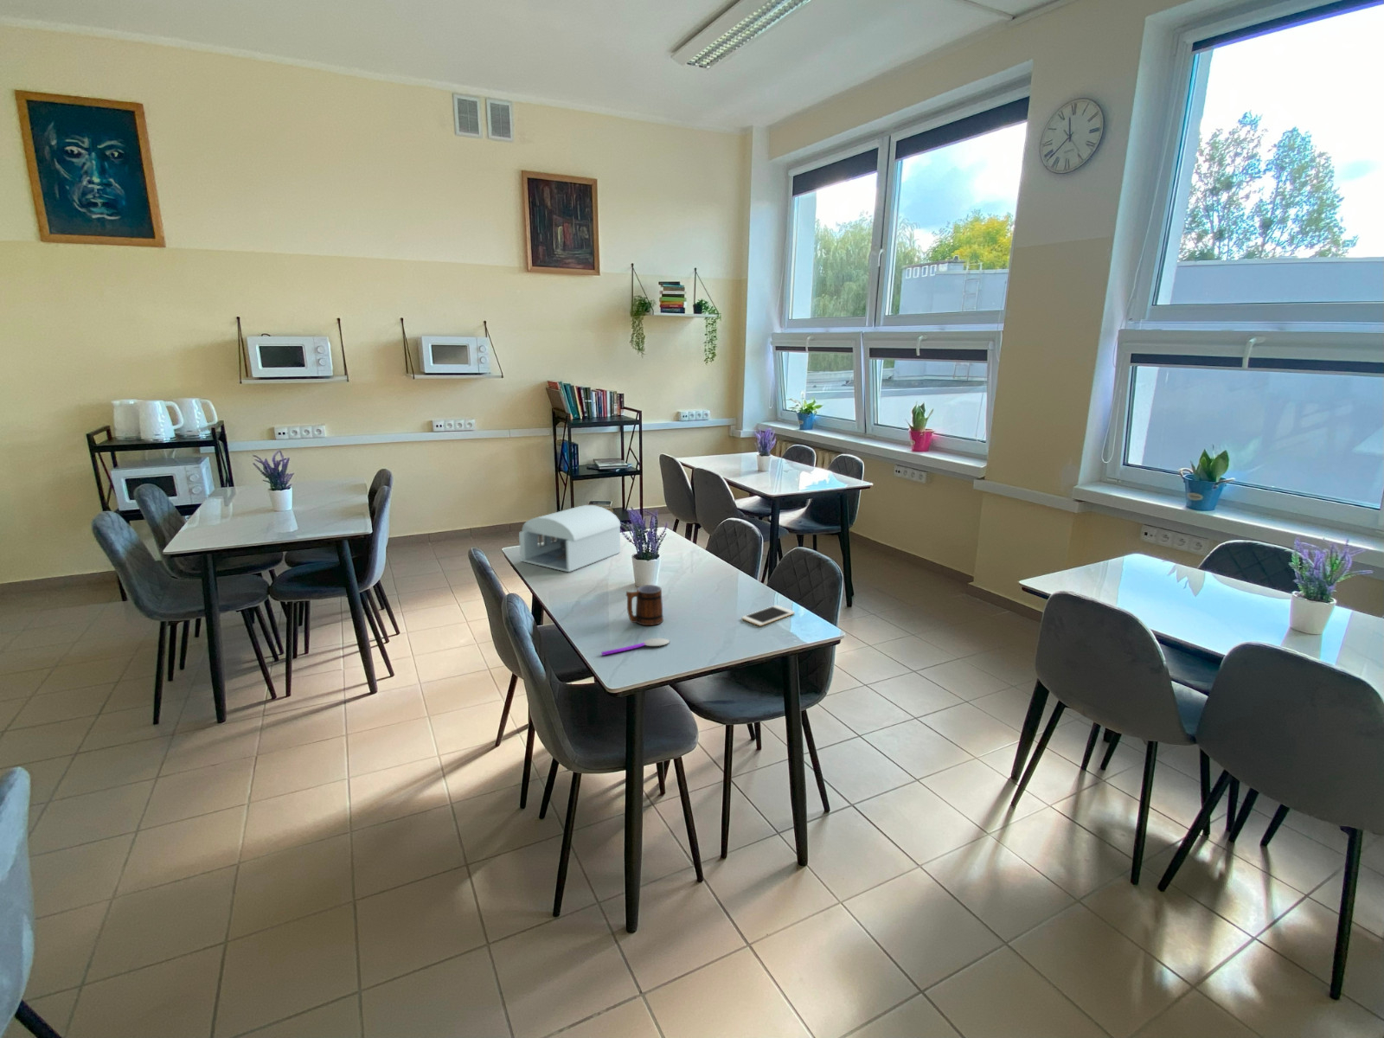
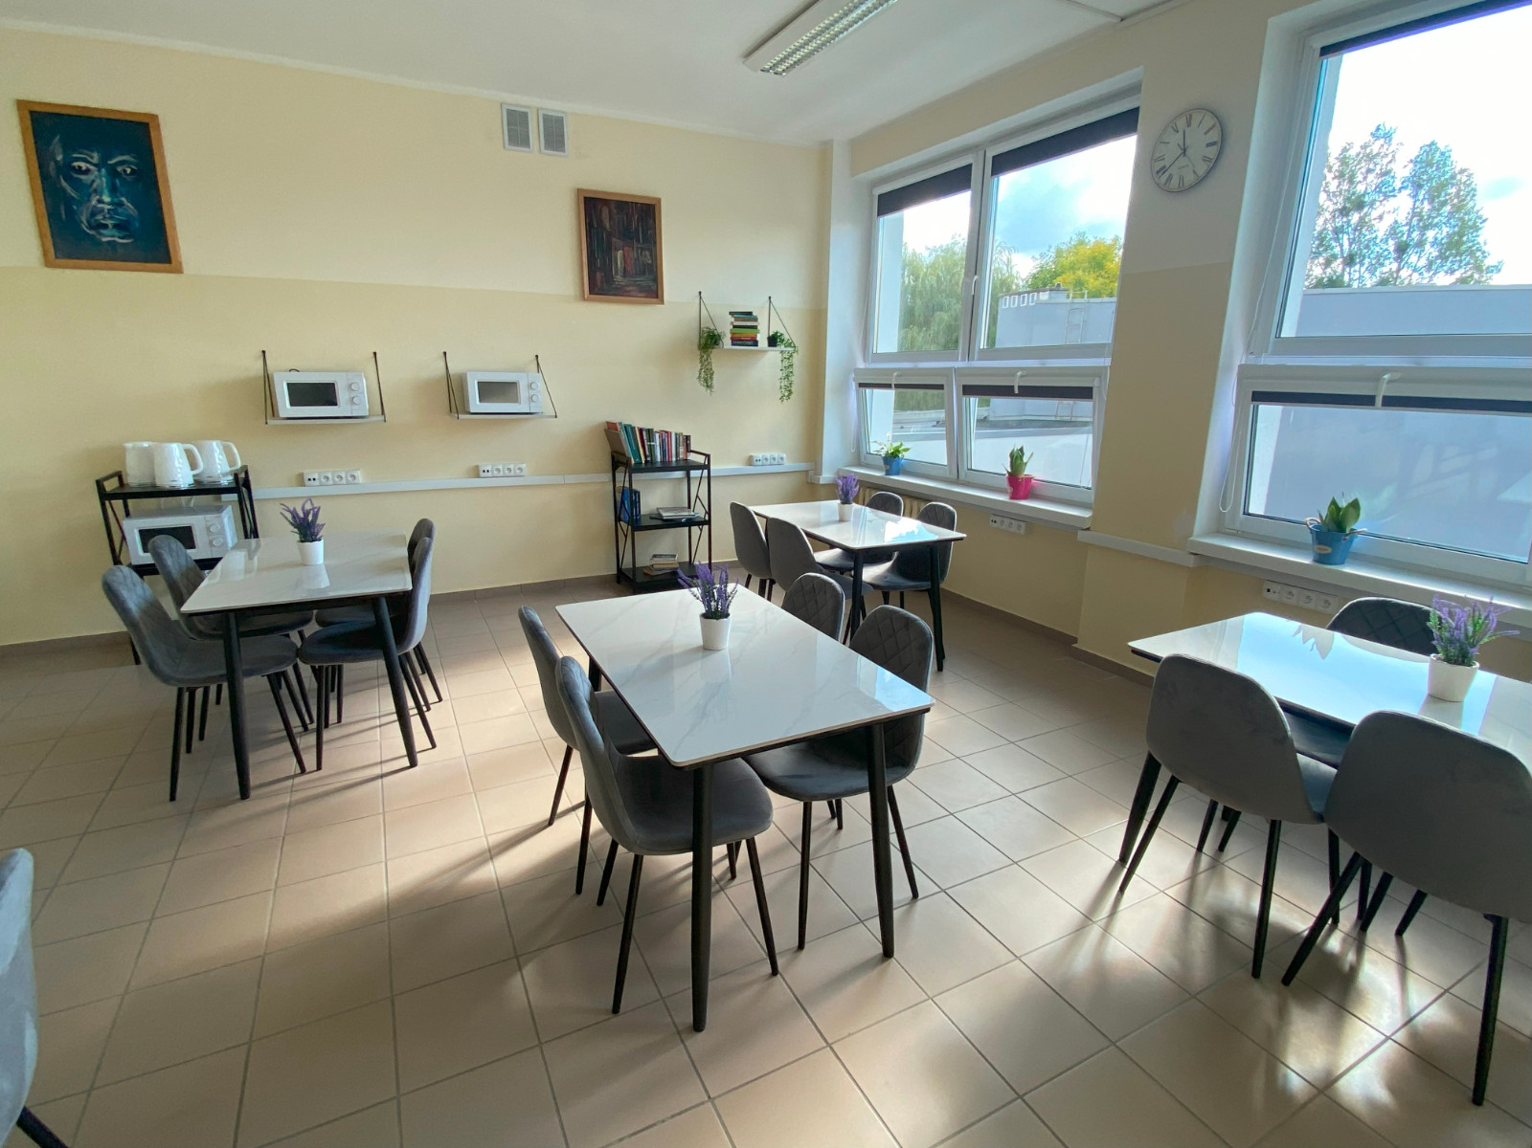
- mug (644, 605)
- cell phone (768, 615)
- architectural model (570, 533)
- spoon (635, 645)
